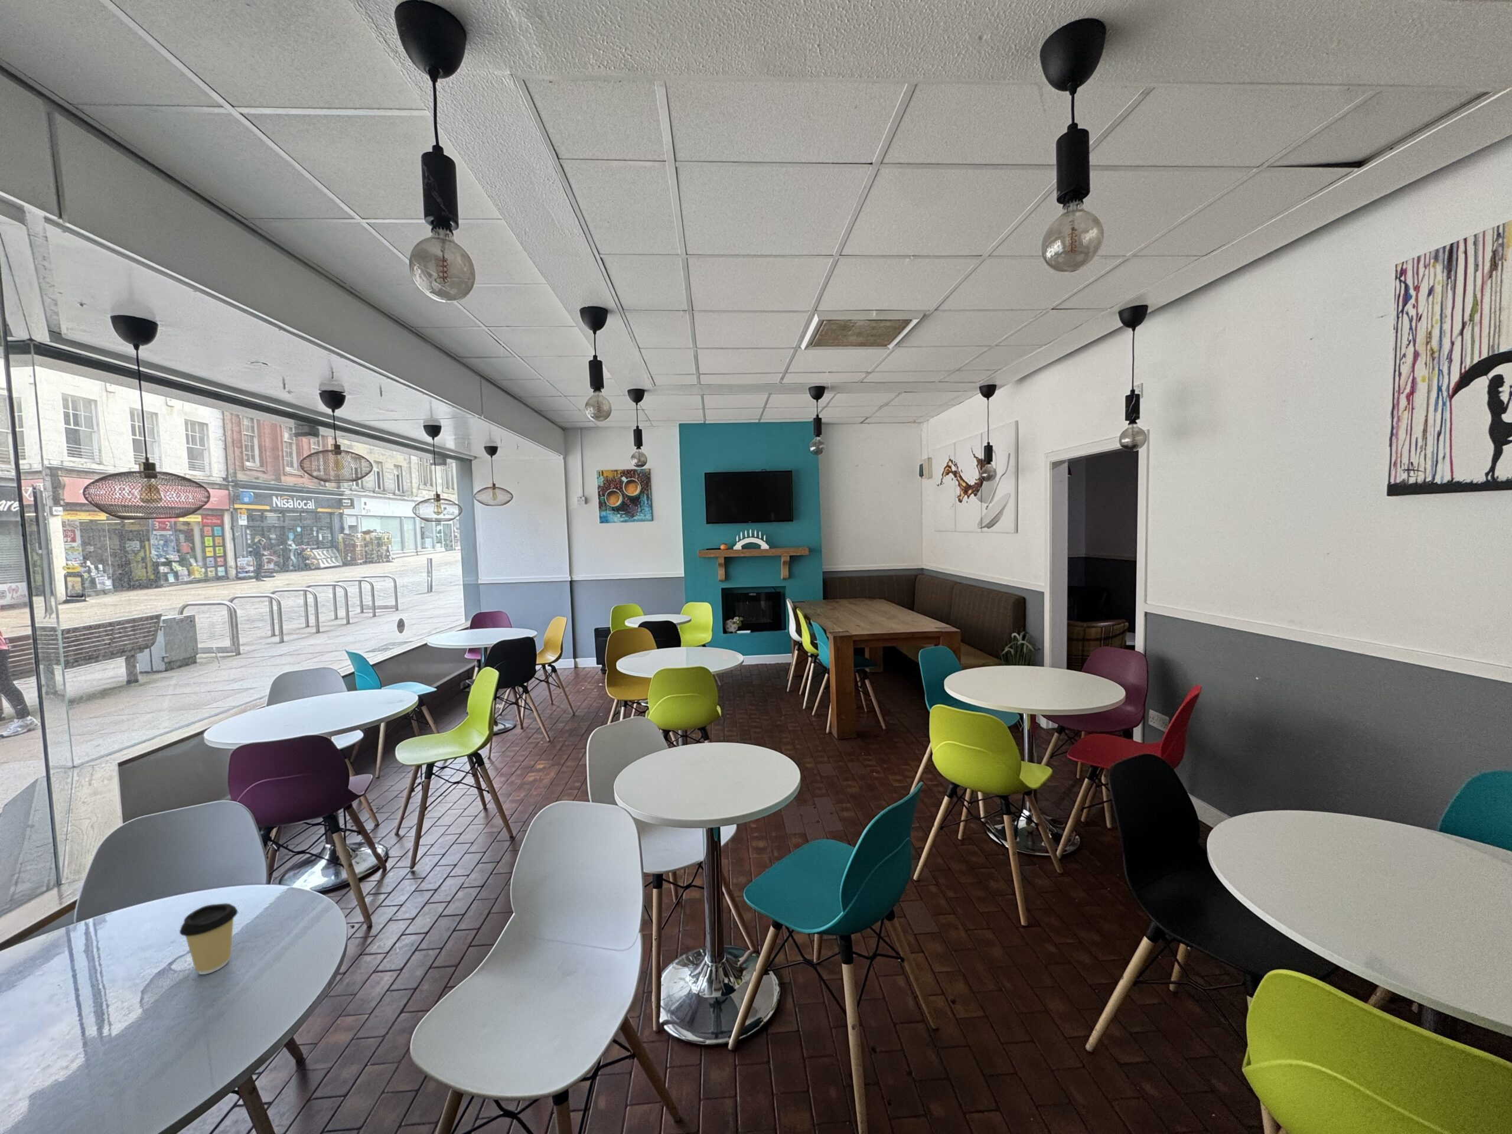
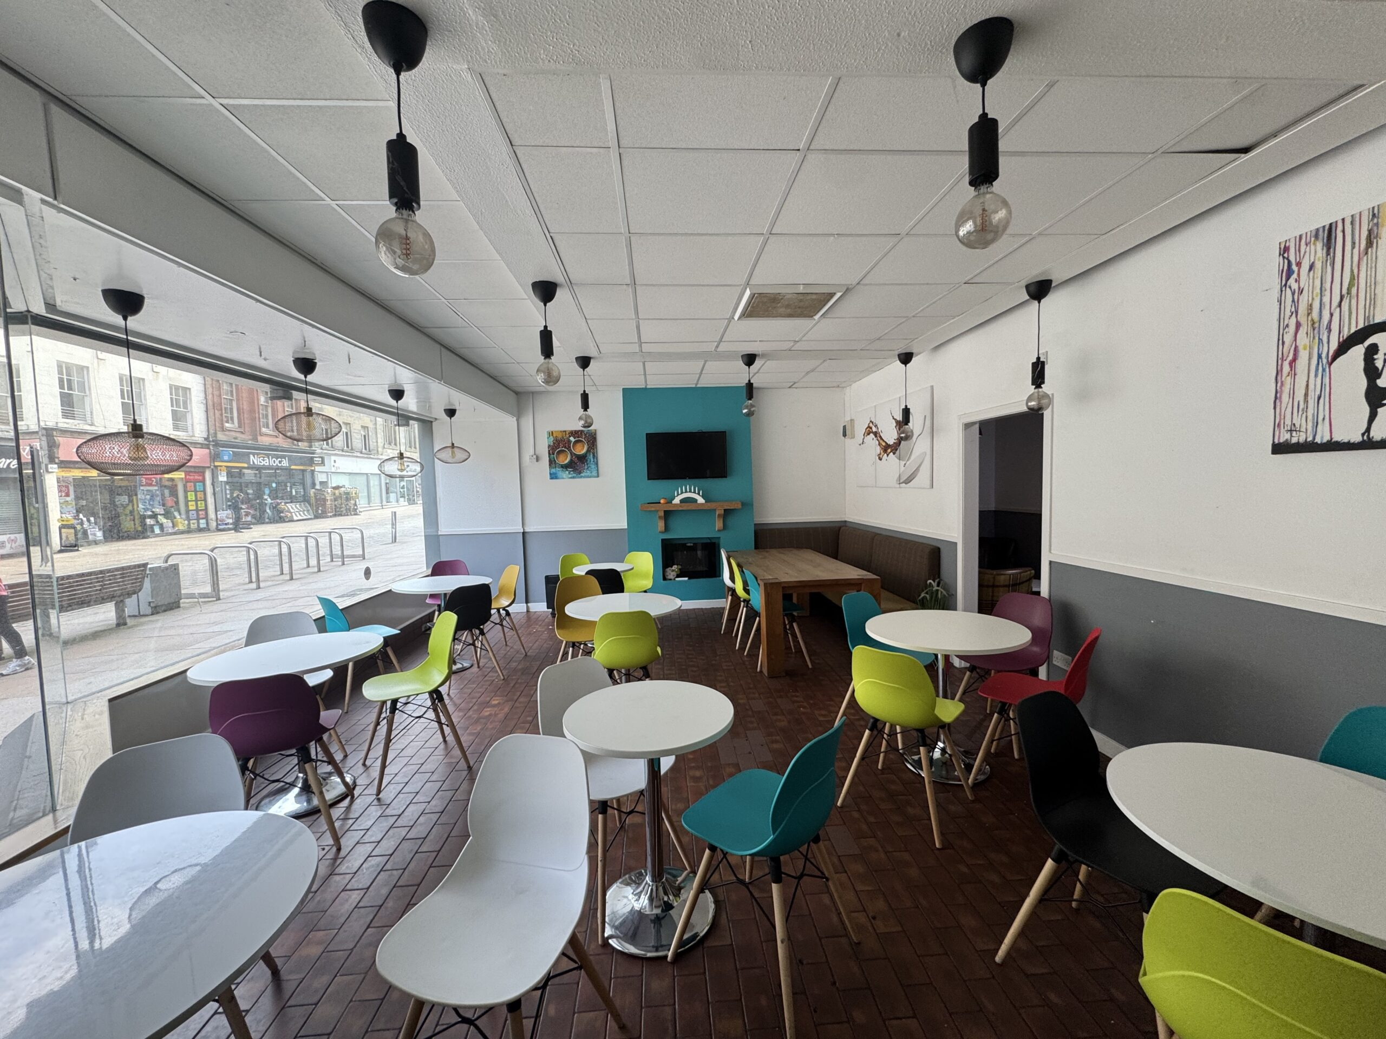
- coffee cup (211, 939)
